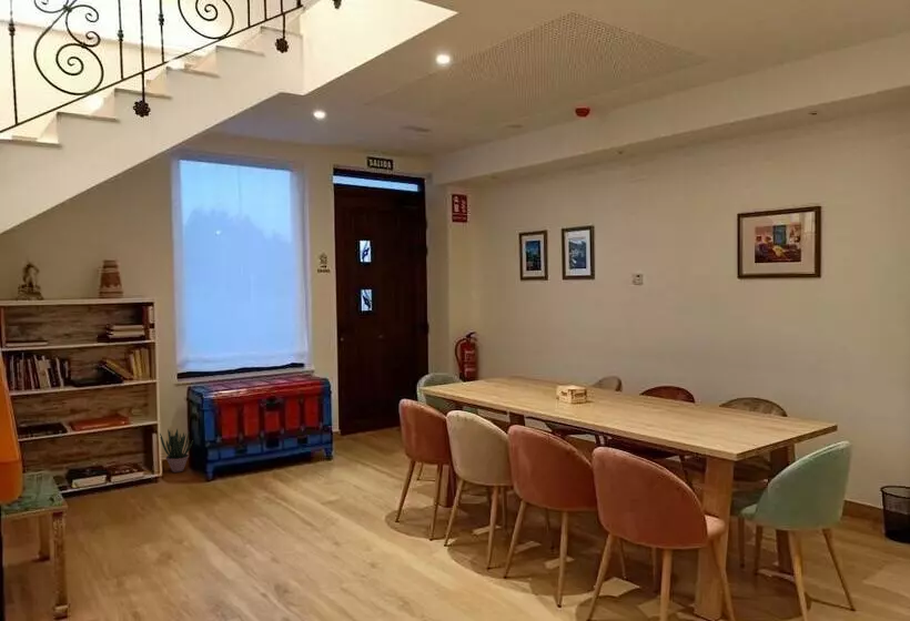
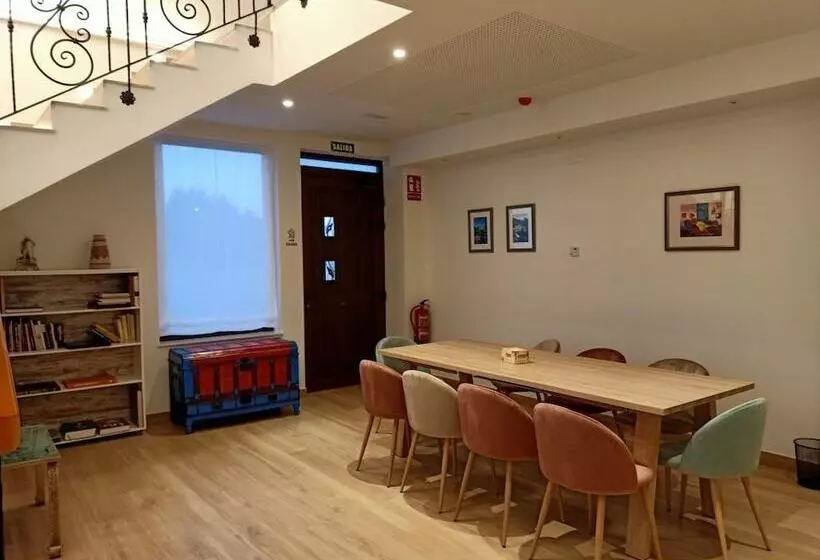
- potted plant (176, 449)
